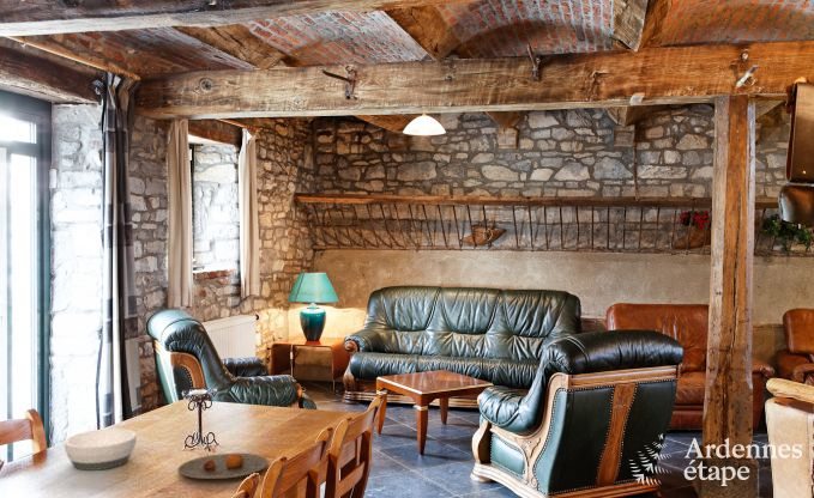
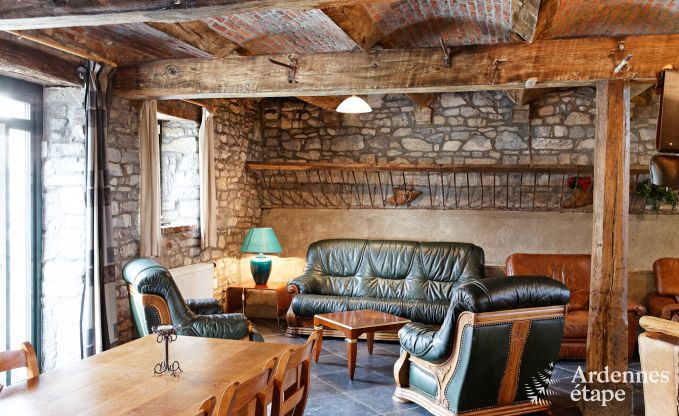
- plate (223, 461)
- bowl (101, 449)
